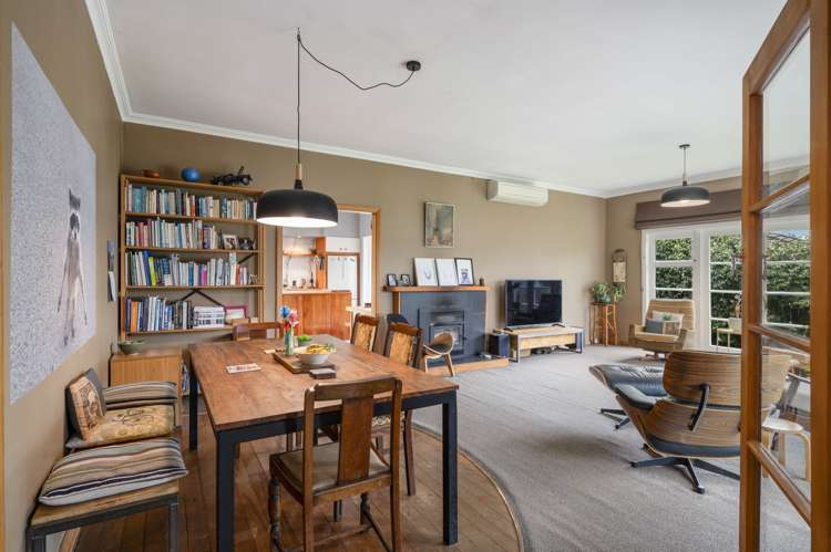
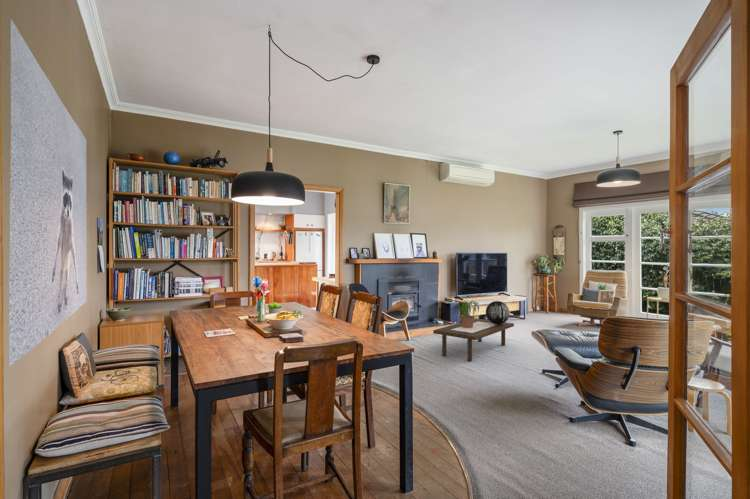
+ coffee table (475, 338)
+ decorative sphere (497, 312)
+ potted plant (470, 312)
